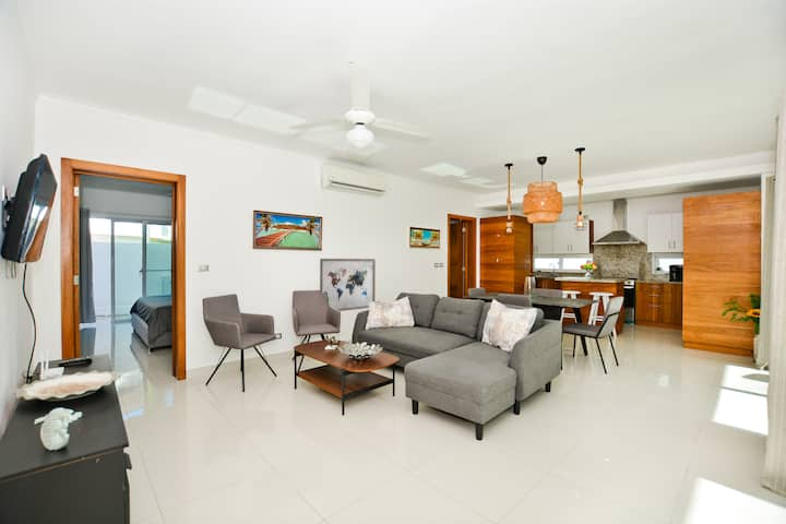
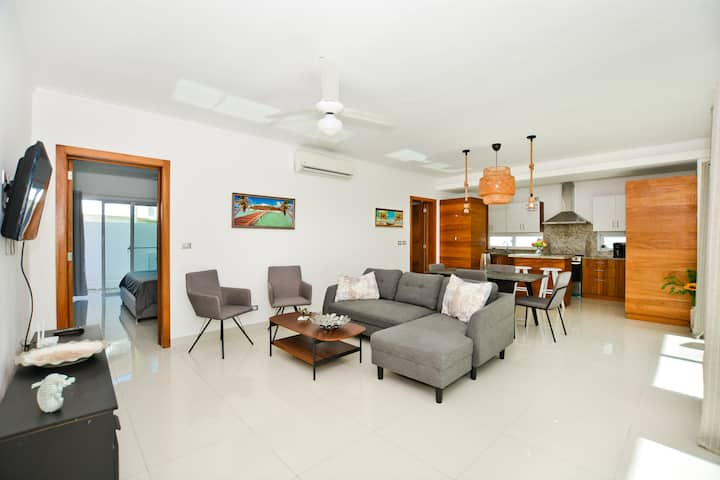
- wall art (348, 284)
